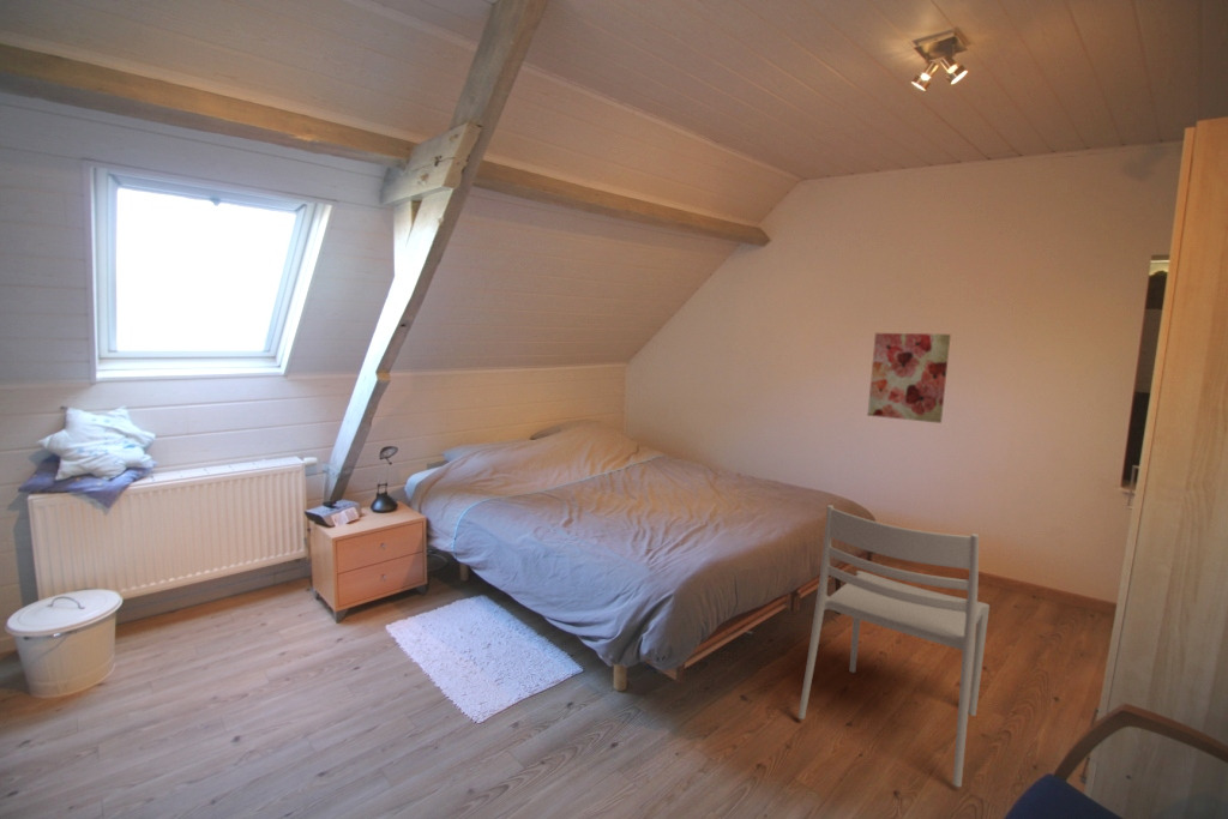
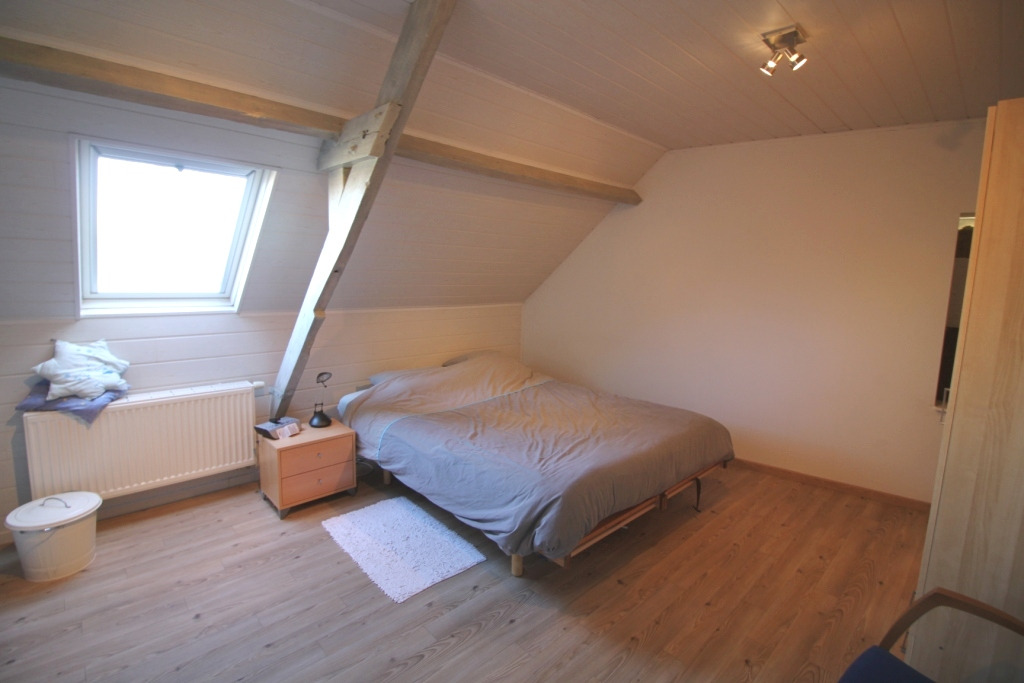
- chair (902, 616)
- wall art (907, 377)
